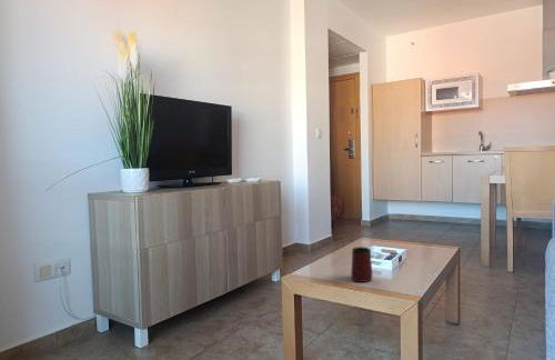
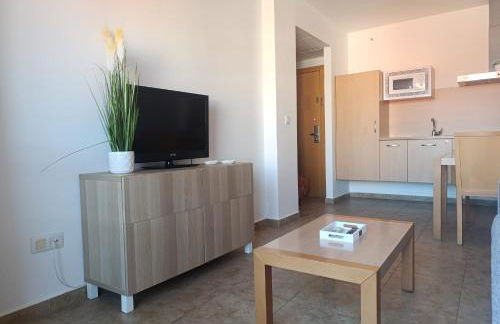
- mug (363, 262)
